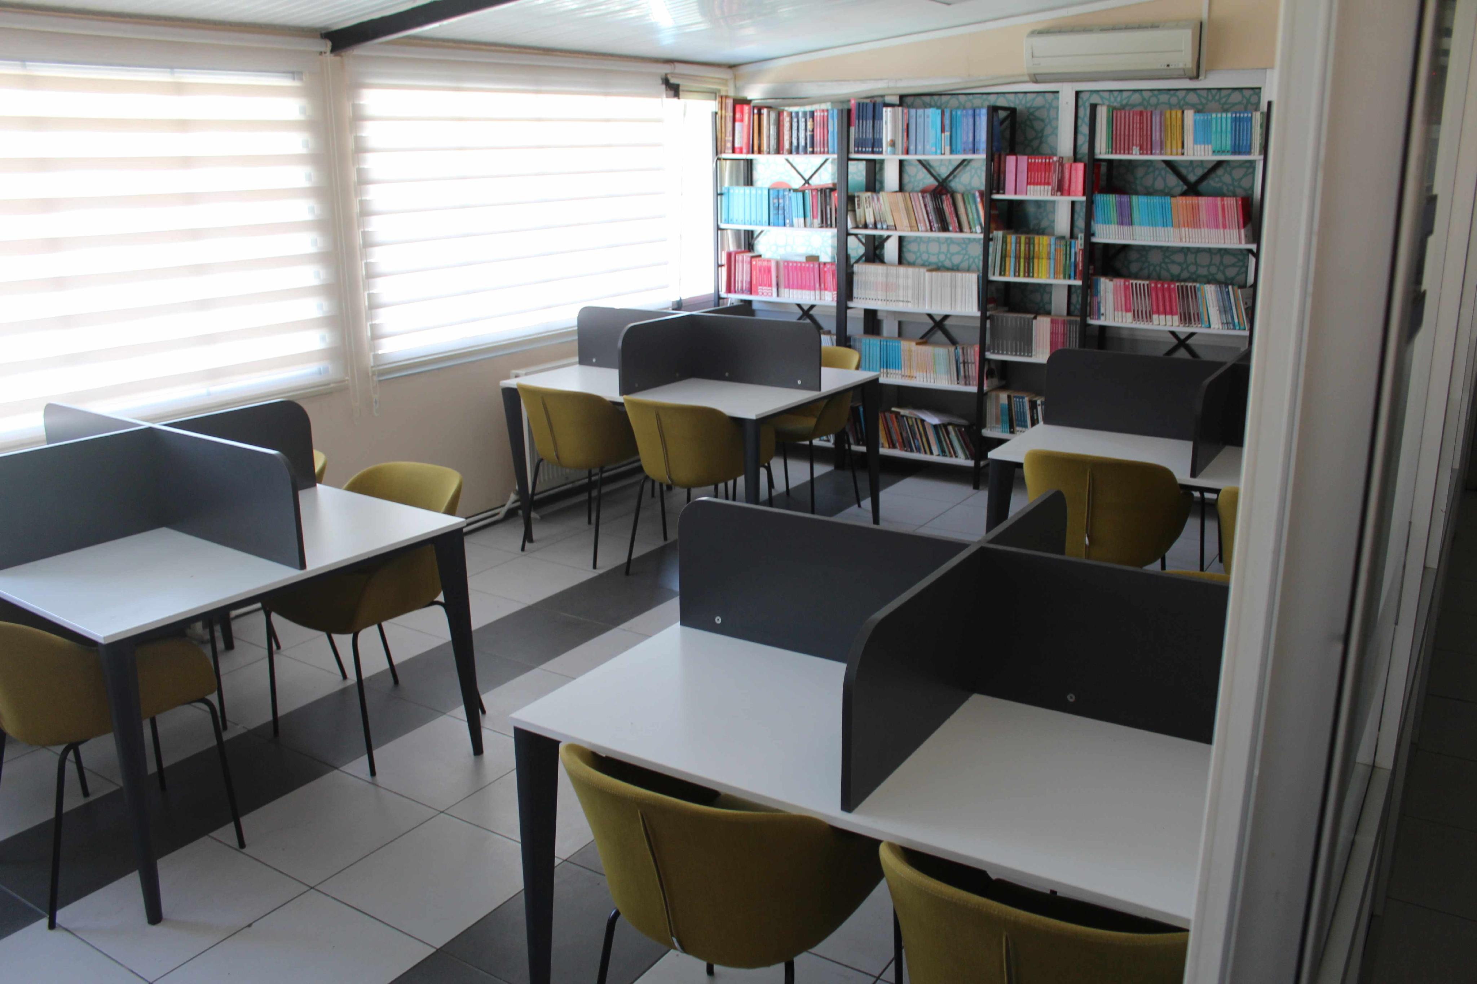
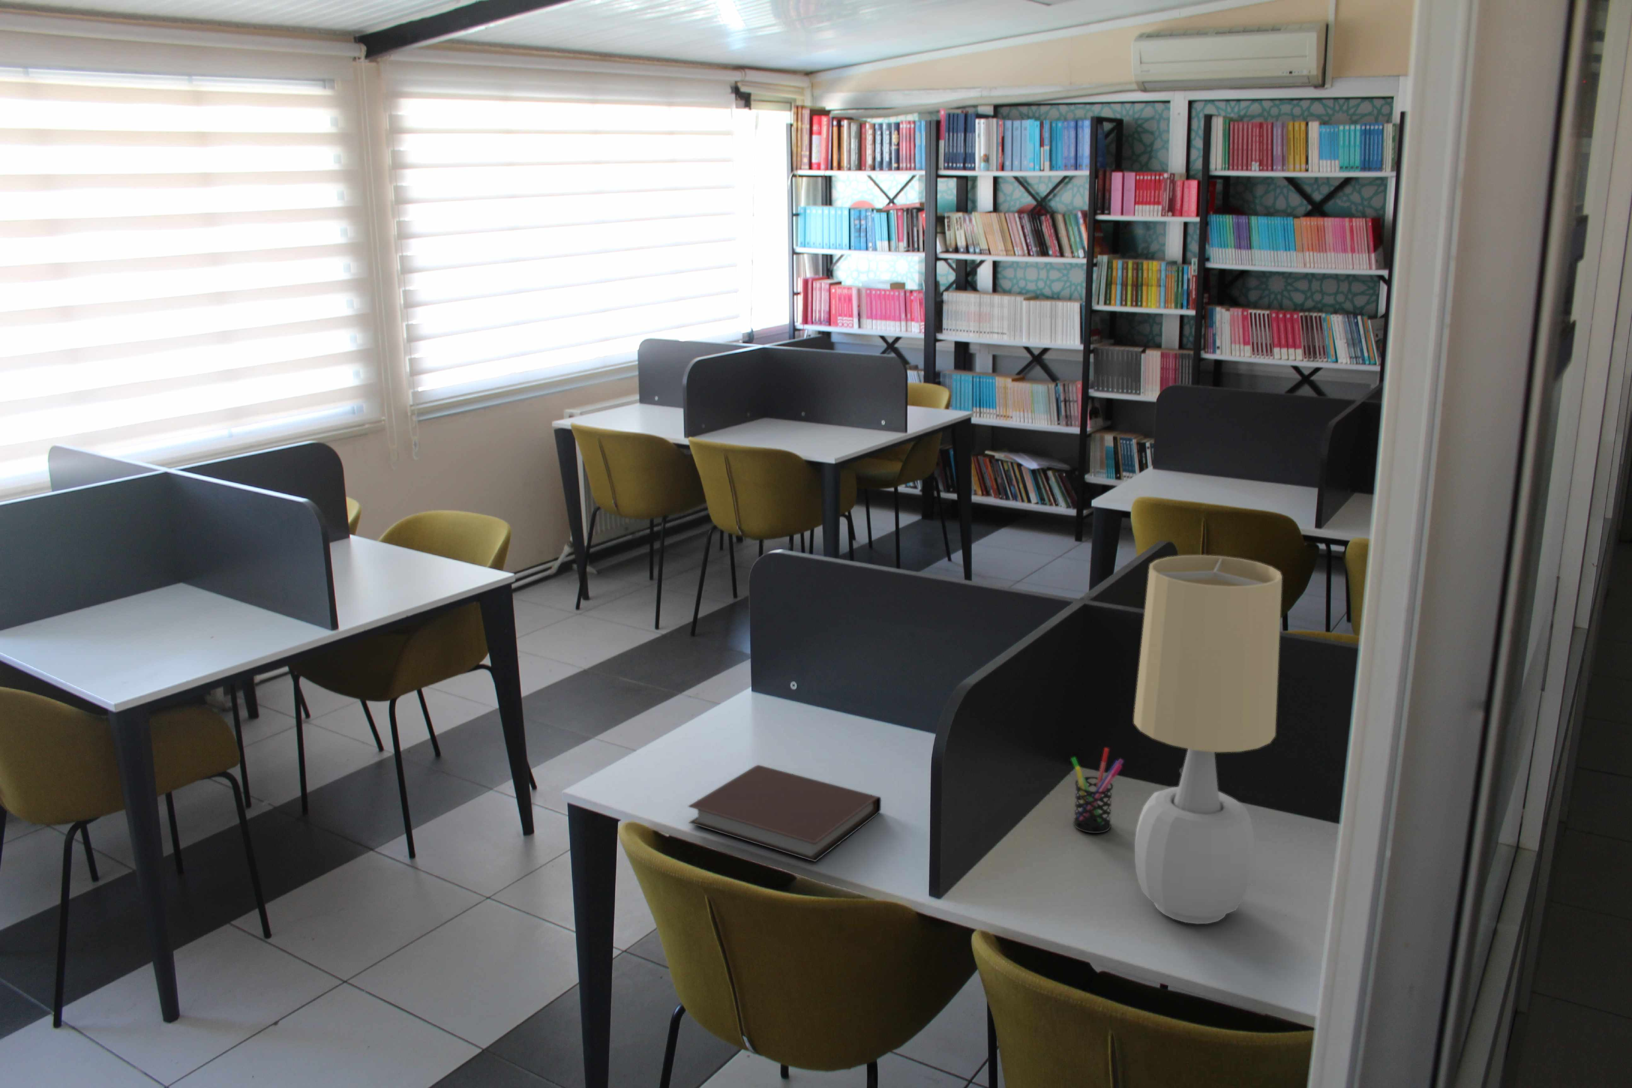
+ notebook (786, 809)
+ pen holder (1090, 786)
+ table lamp (1202, 743)
